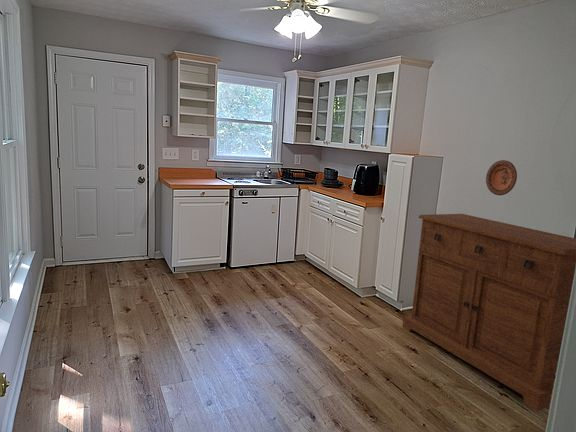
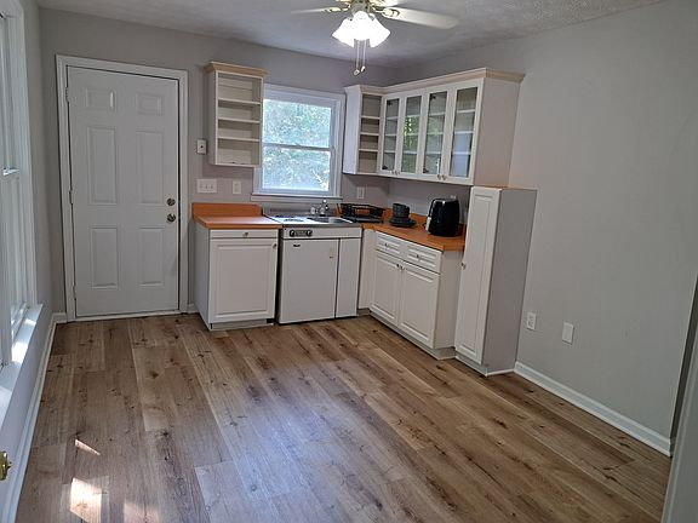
- decorative plate (501, 177)
- sideboard (492, 294)
